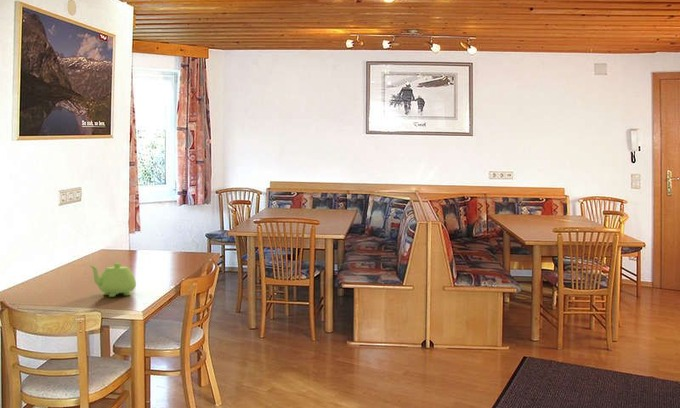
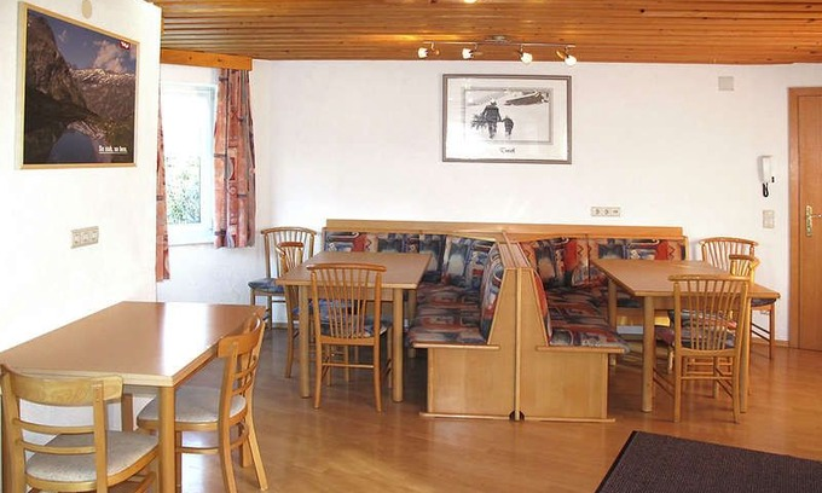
- teapot (111, 279)
